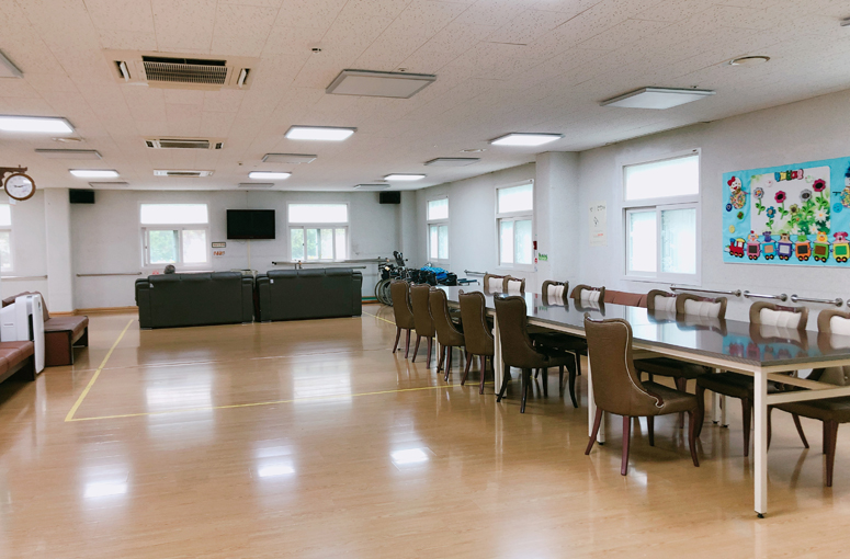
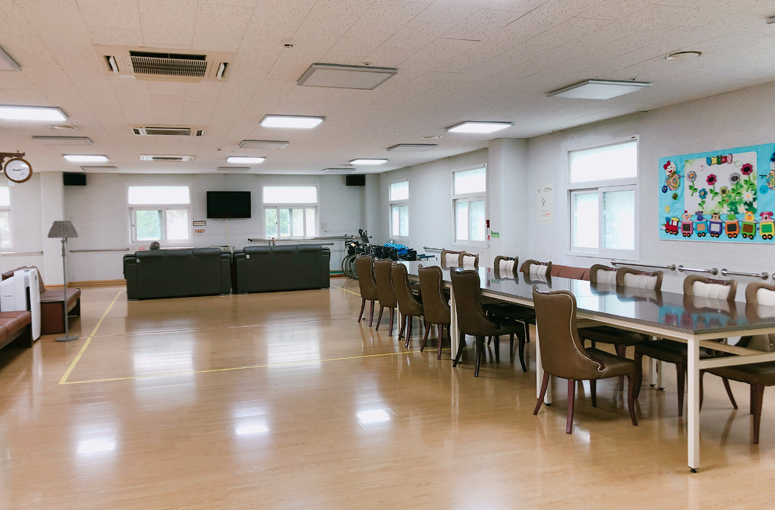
+ floor lamp (65, 280)
